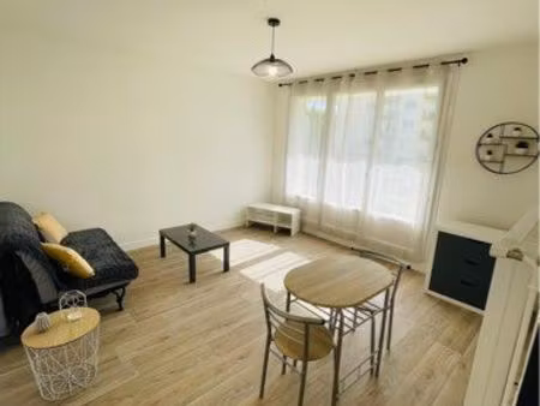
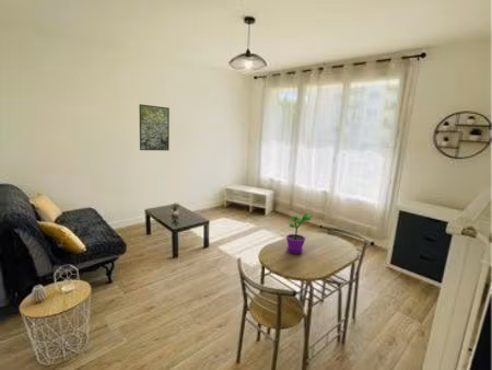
+ flower pot (296, 230)
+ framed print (154, 128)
